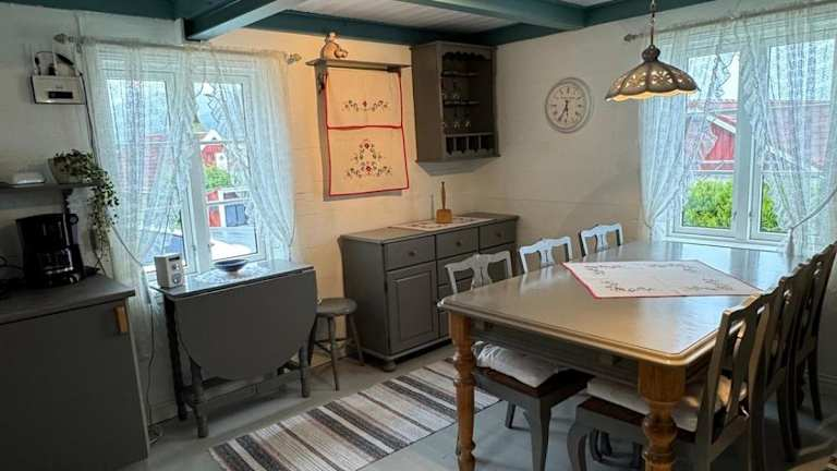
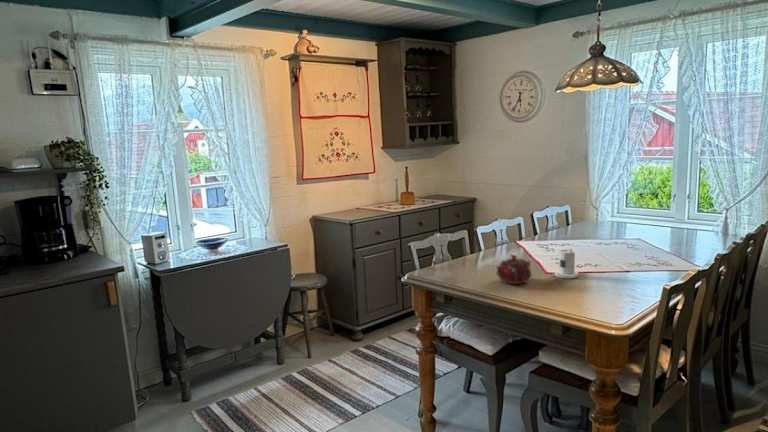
+ teapot (513, 268)
+ candle (566, 261)
